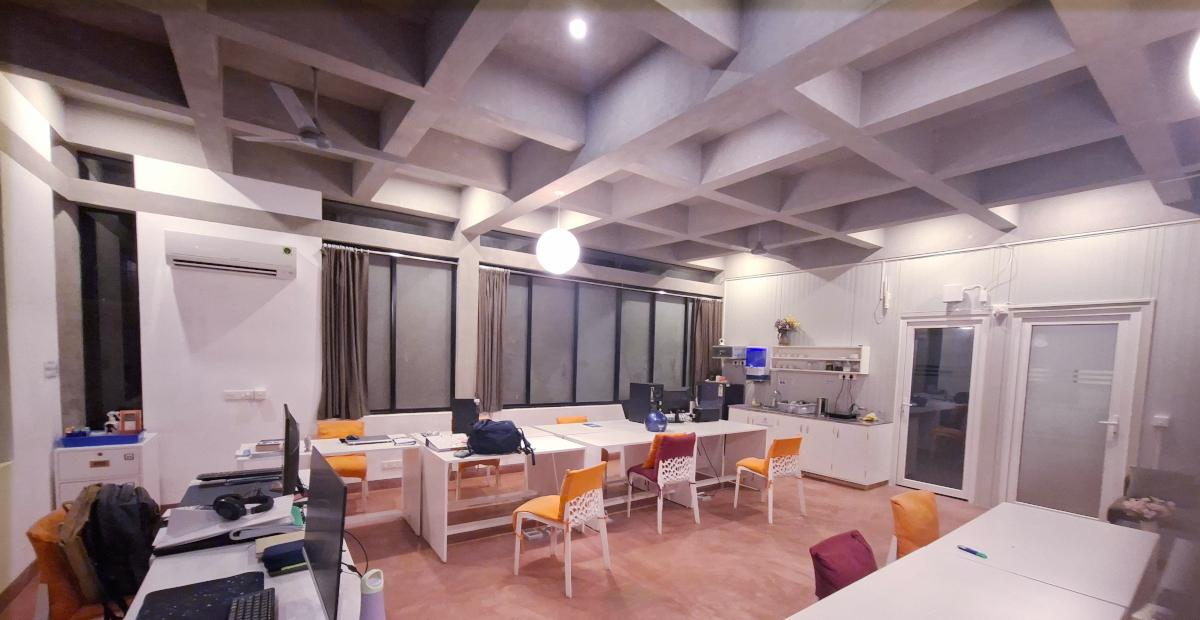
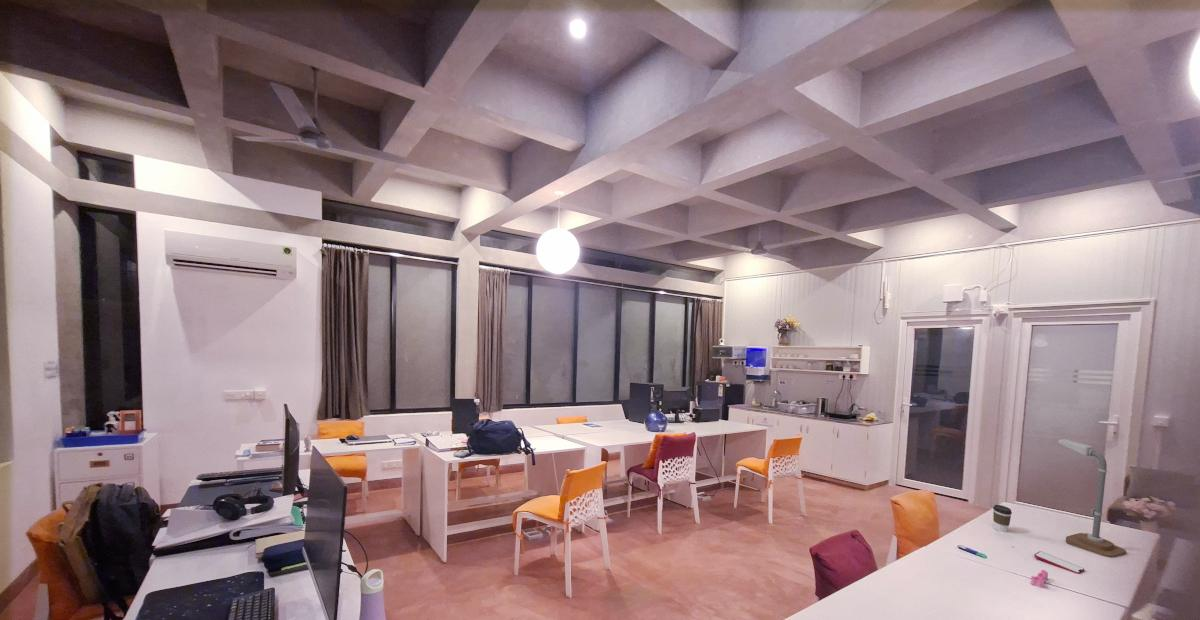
+ desk lamp (1096, 495)
+ smartphone (1058, 562)
+ cylinder (1040, 578)
+ coffee cup (1001, 518)
